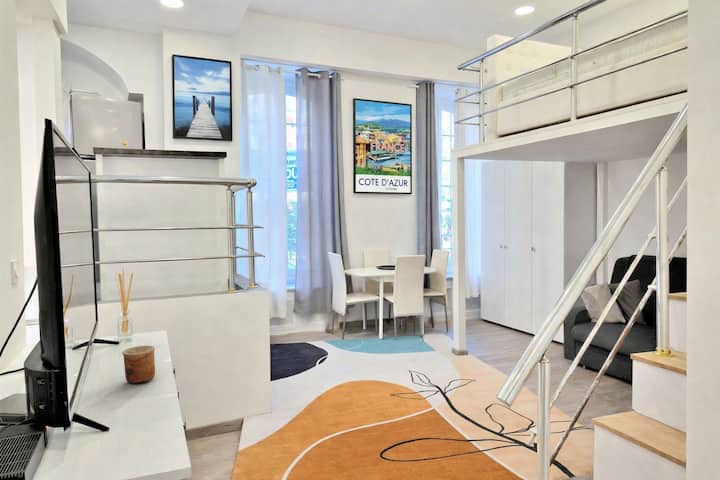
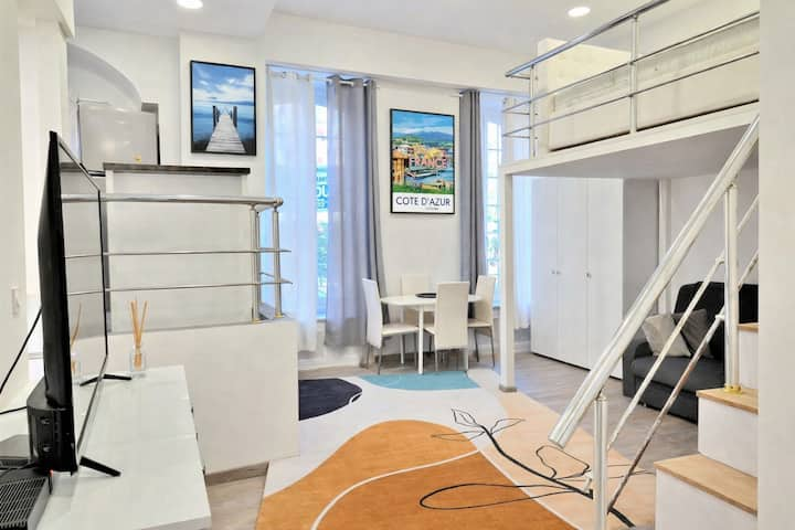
- cup (139, 364)
